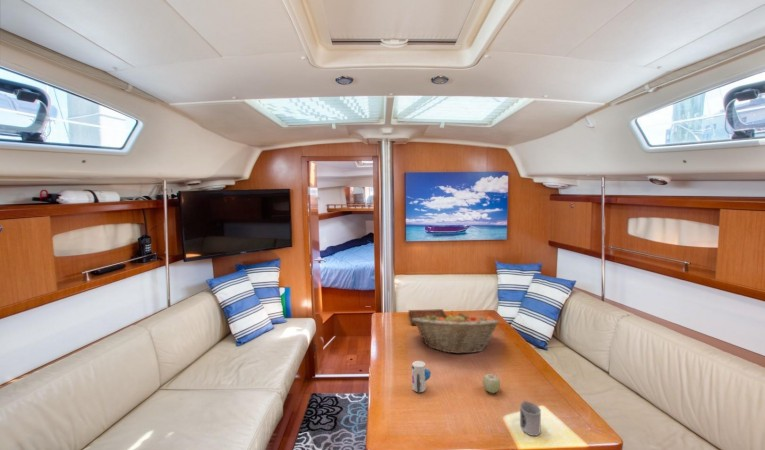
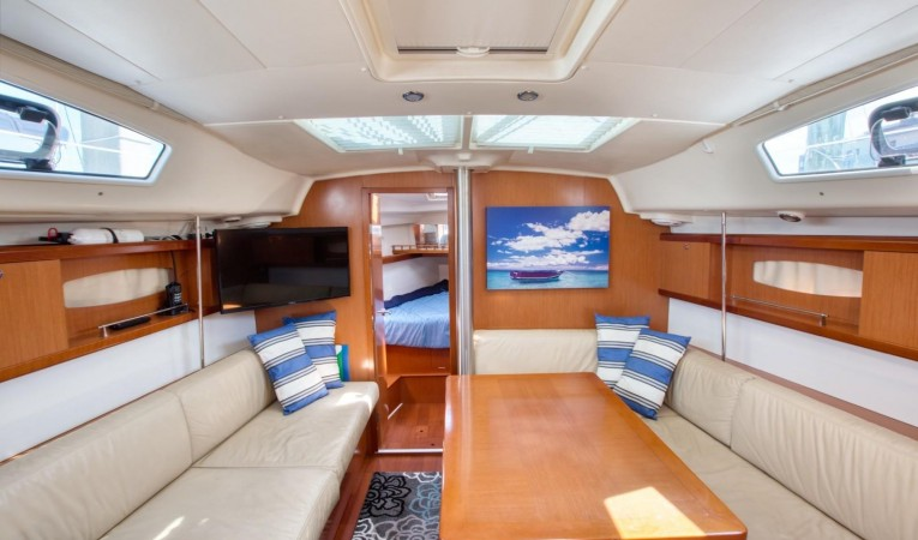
- fruit (491, 381)
- fruit basket (454, 327)
- bible (427, 315)
- toy (421, 376)
- cup (528, 415)
